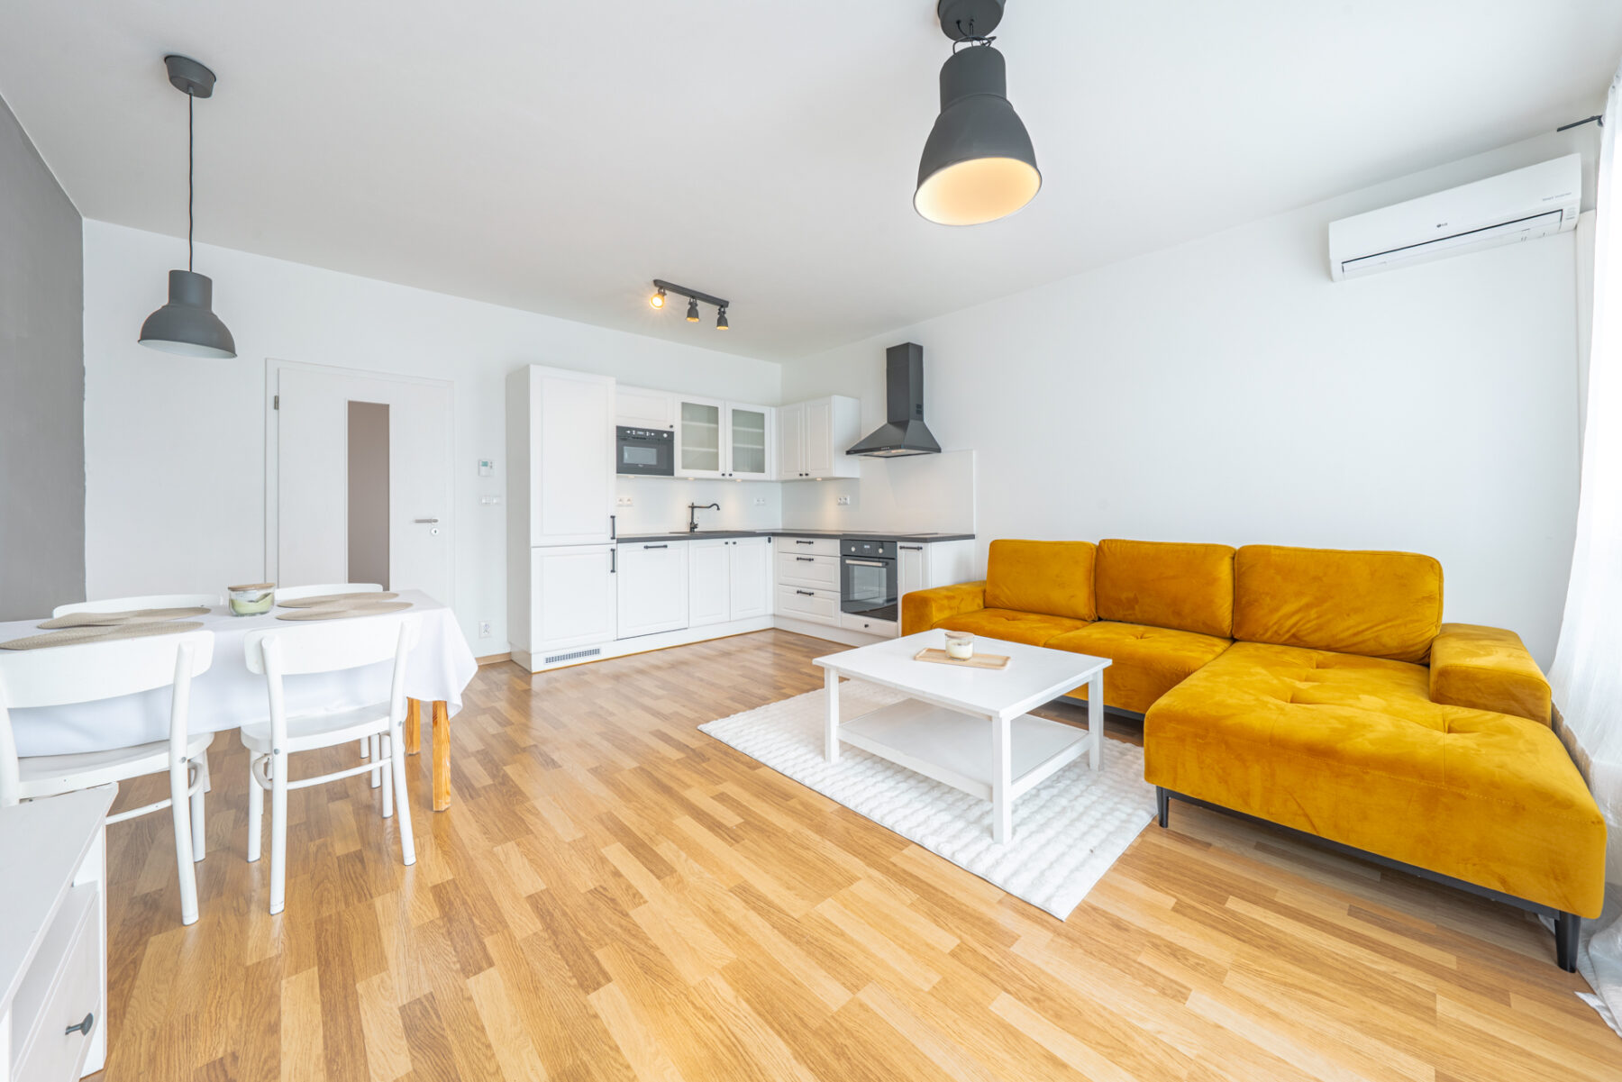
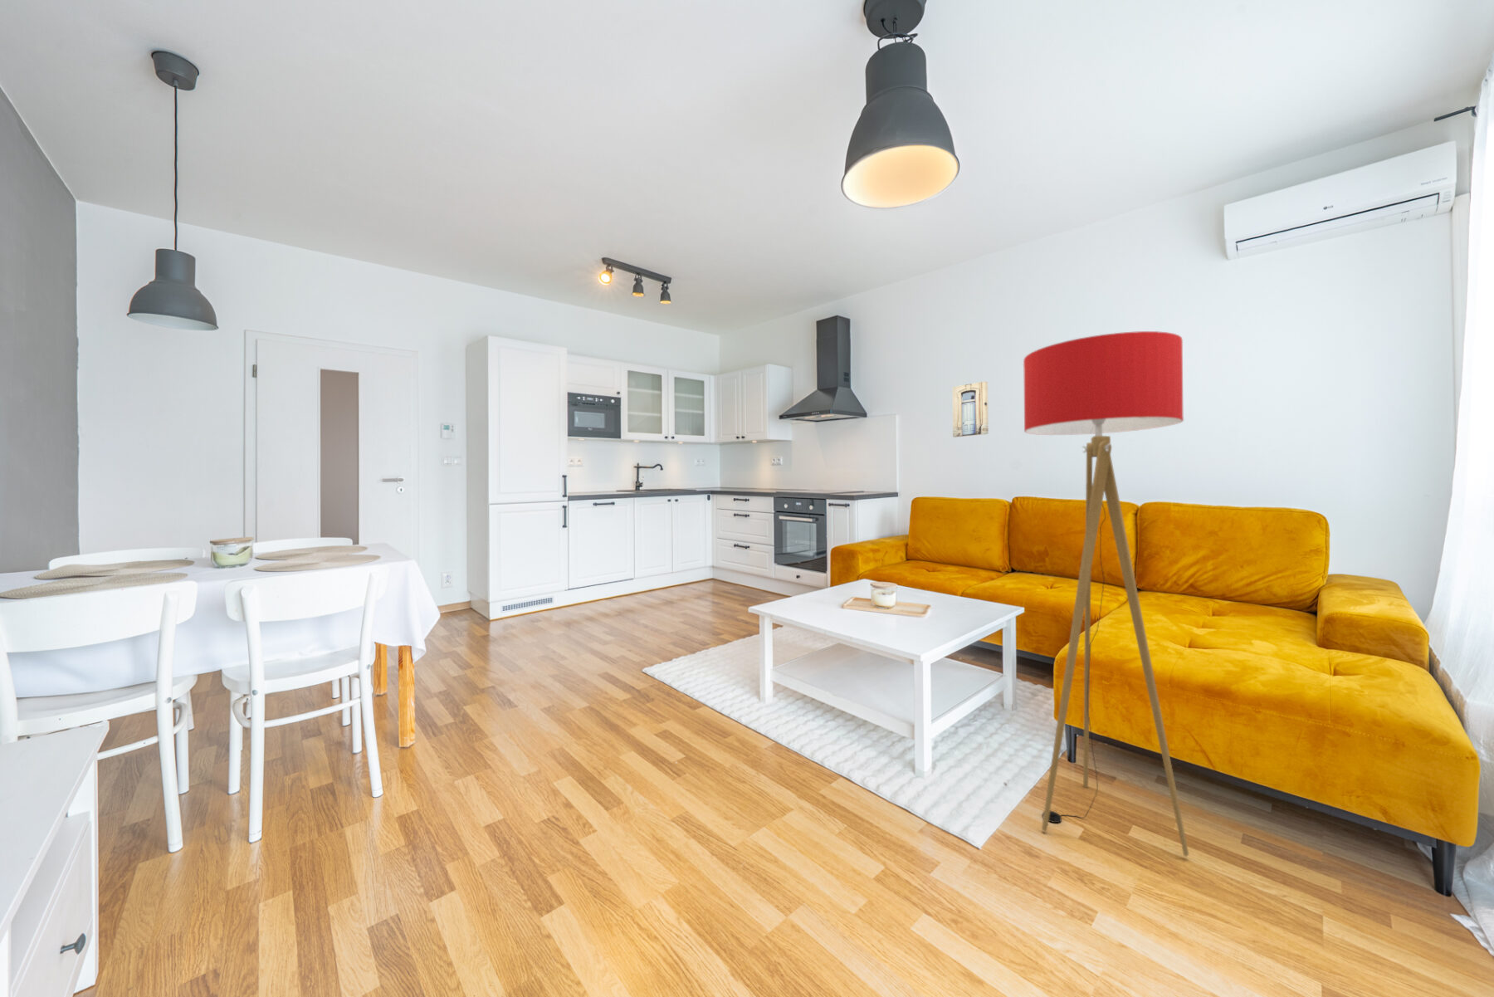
+ wall art (969, 409)
+ floor lamp (1102, 588)
